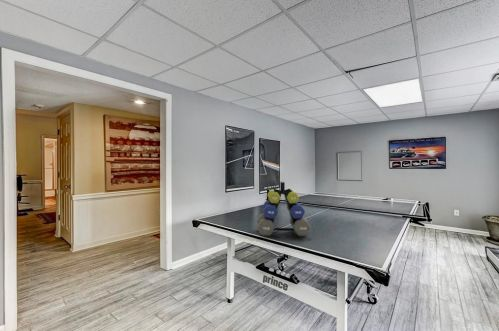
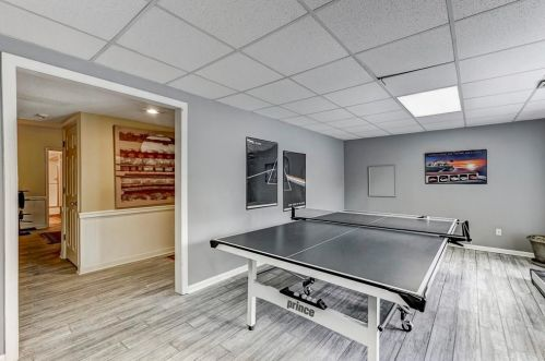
- sporting goods (277, 207)
